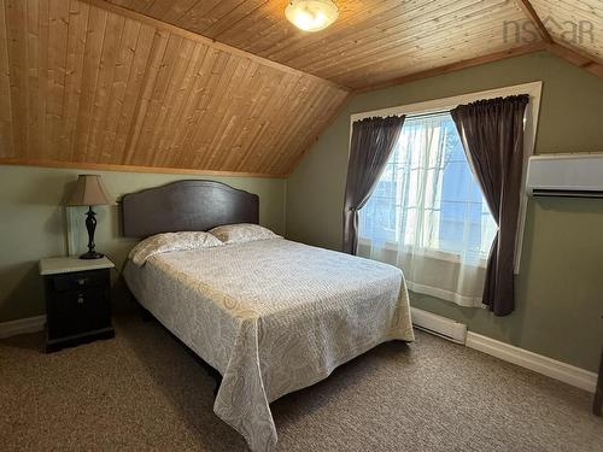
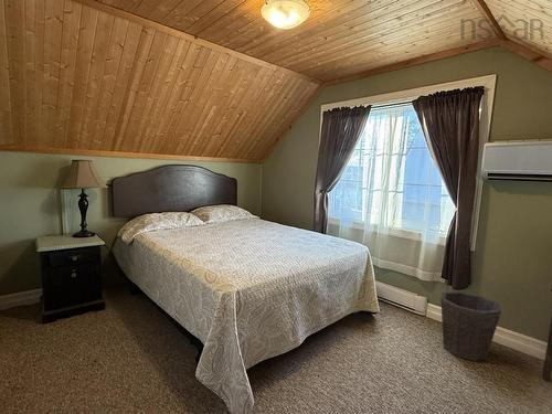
+ waste bin (466, 325)
